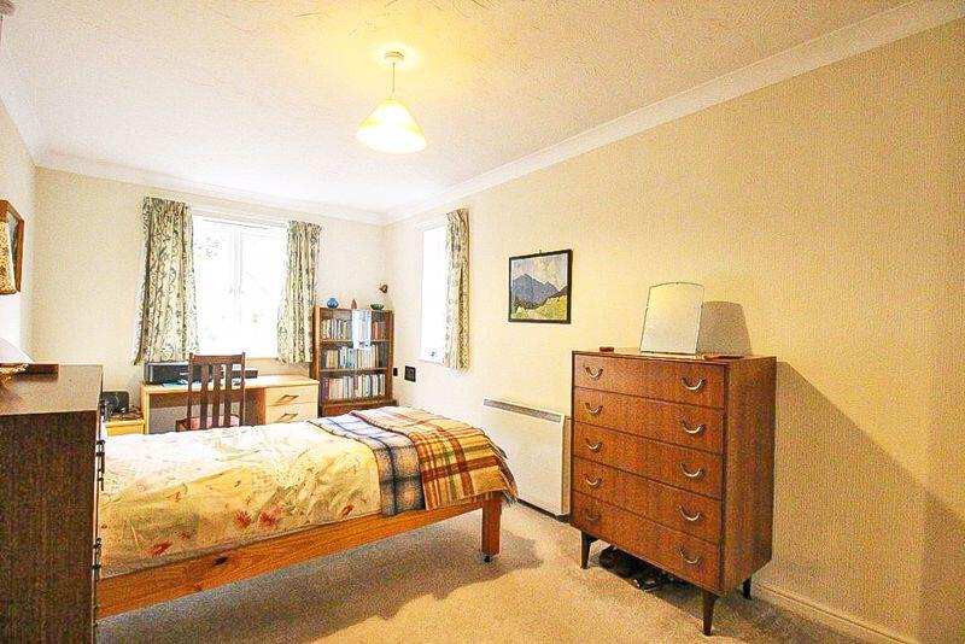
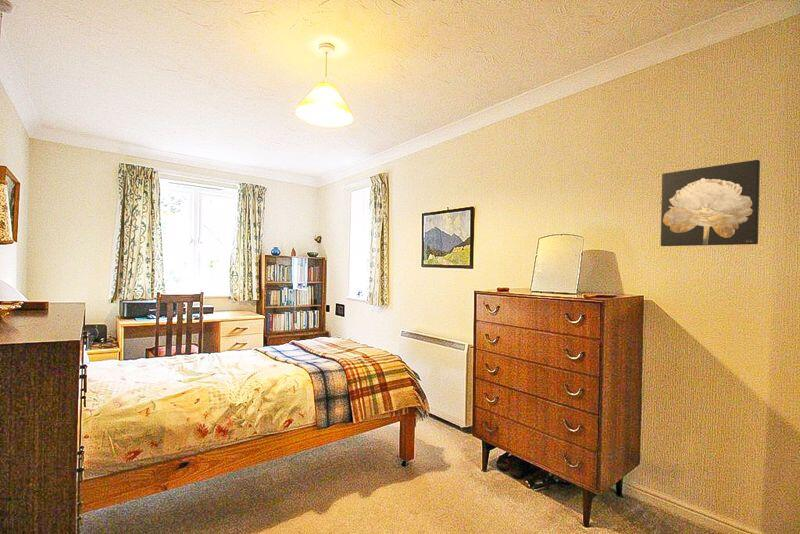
+ wall art (706, 206)
